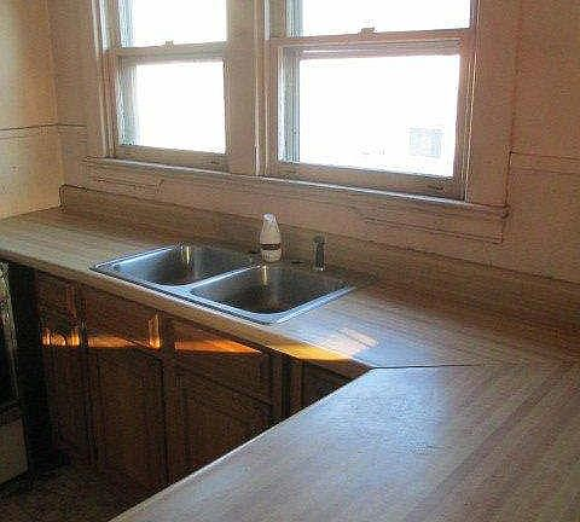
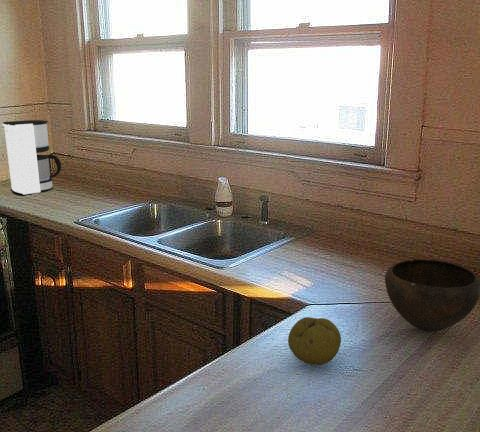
+ fruit (315, 341)
+ coffee maker (34, 155)
+ bowl (429, 300)
